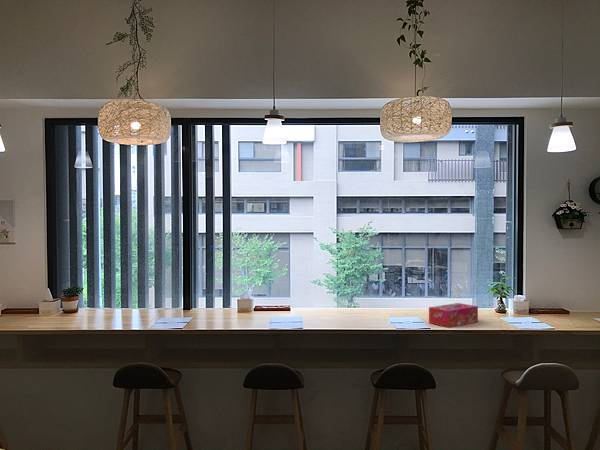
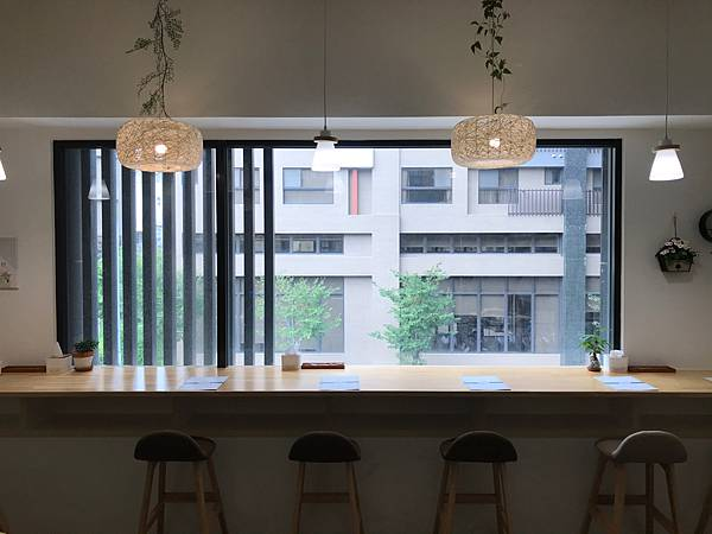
- tissue box (453, 314)
